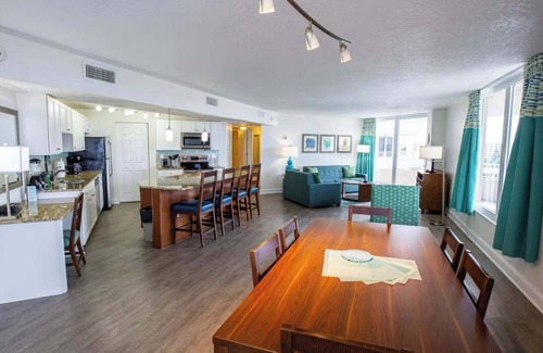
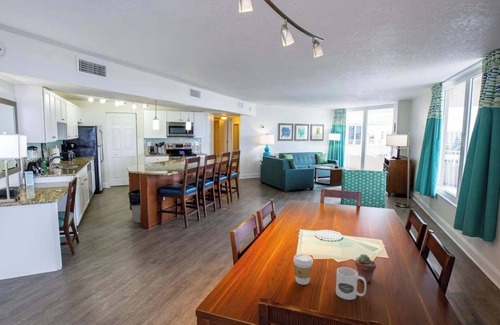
+ mug (351, 284)
+ potted succulent (365, 267)
+ coffee cup (302, 268)
